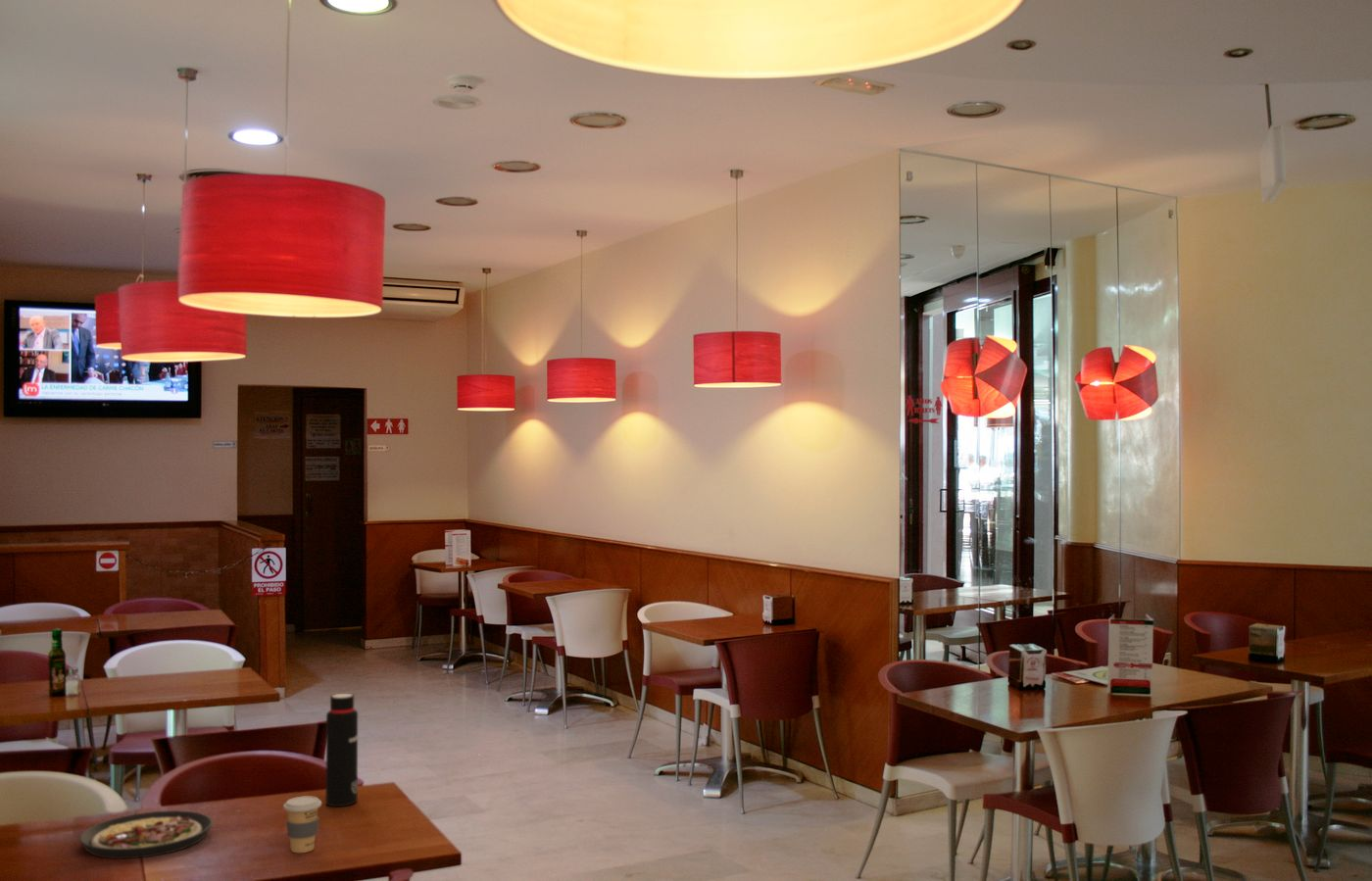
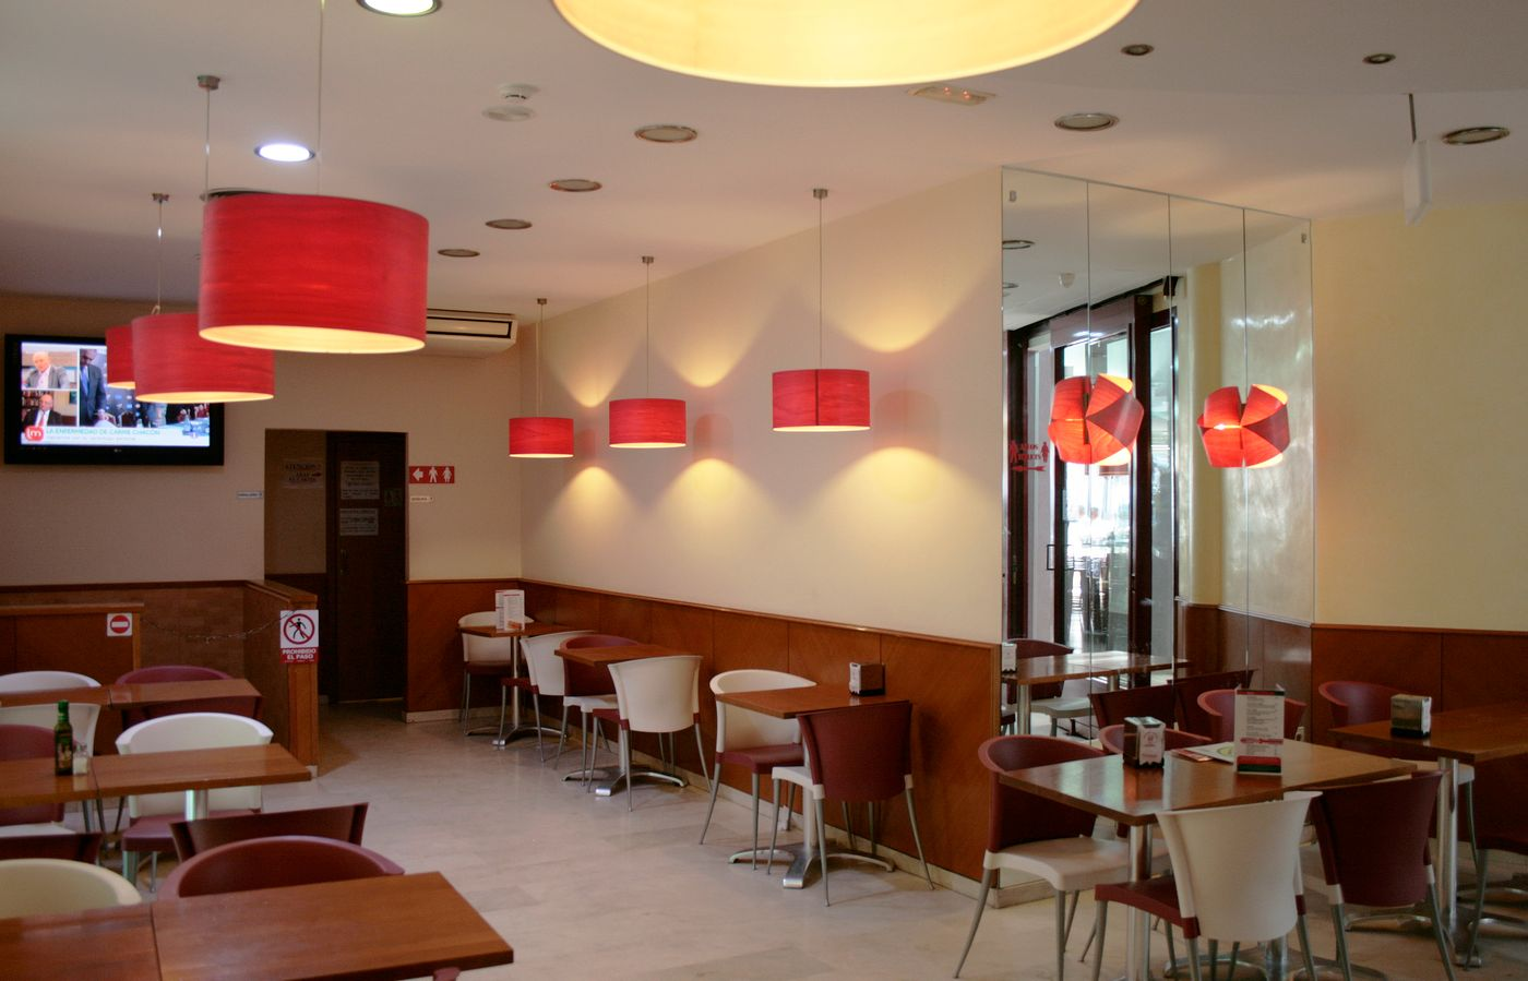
- coffee cup (302, 824)
- plate (147, 831)
- water bottle (343, 748)
